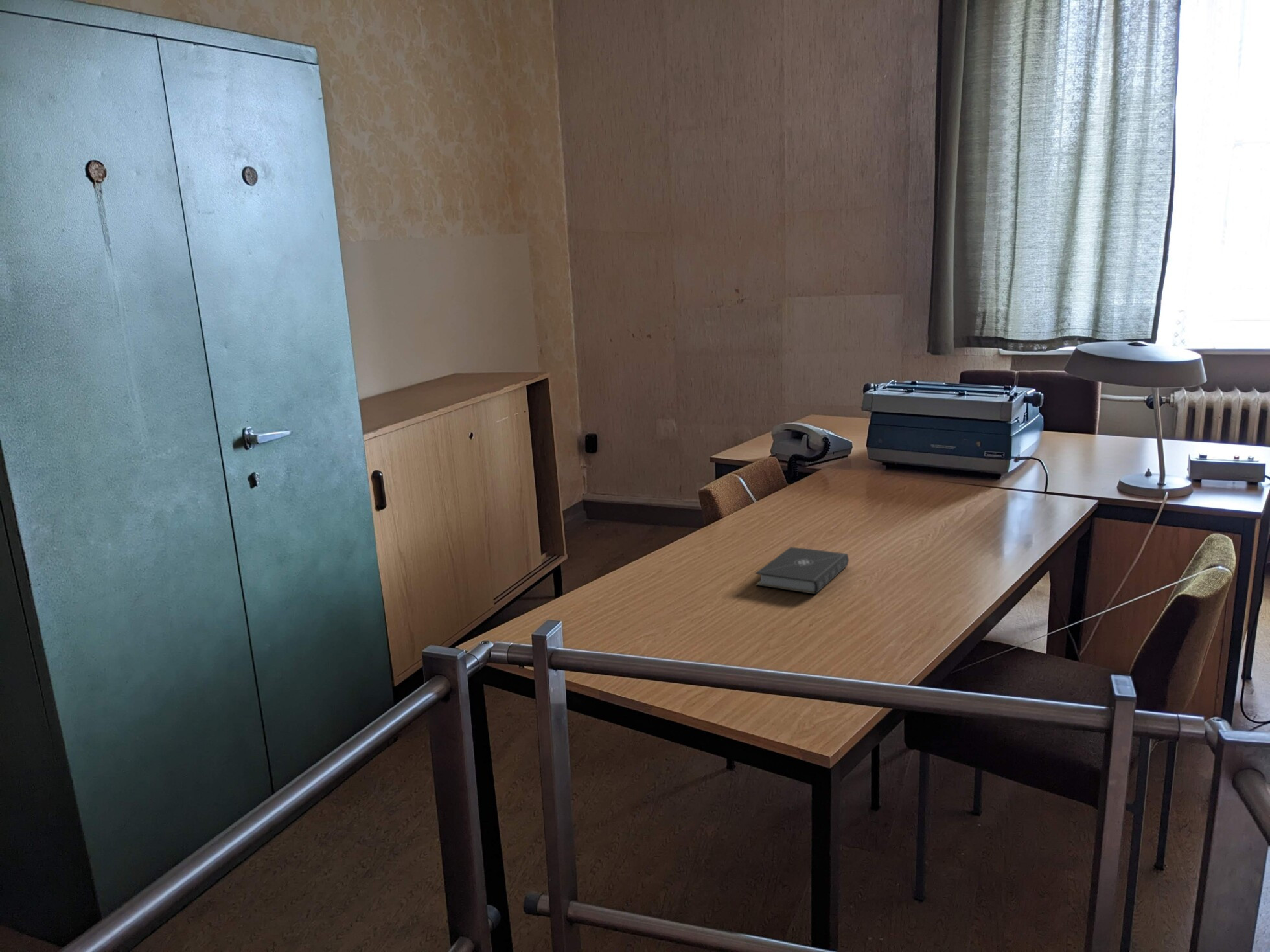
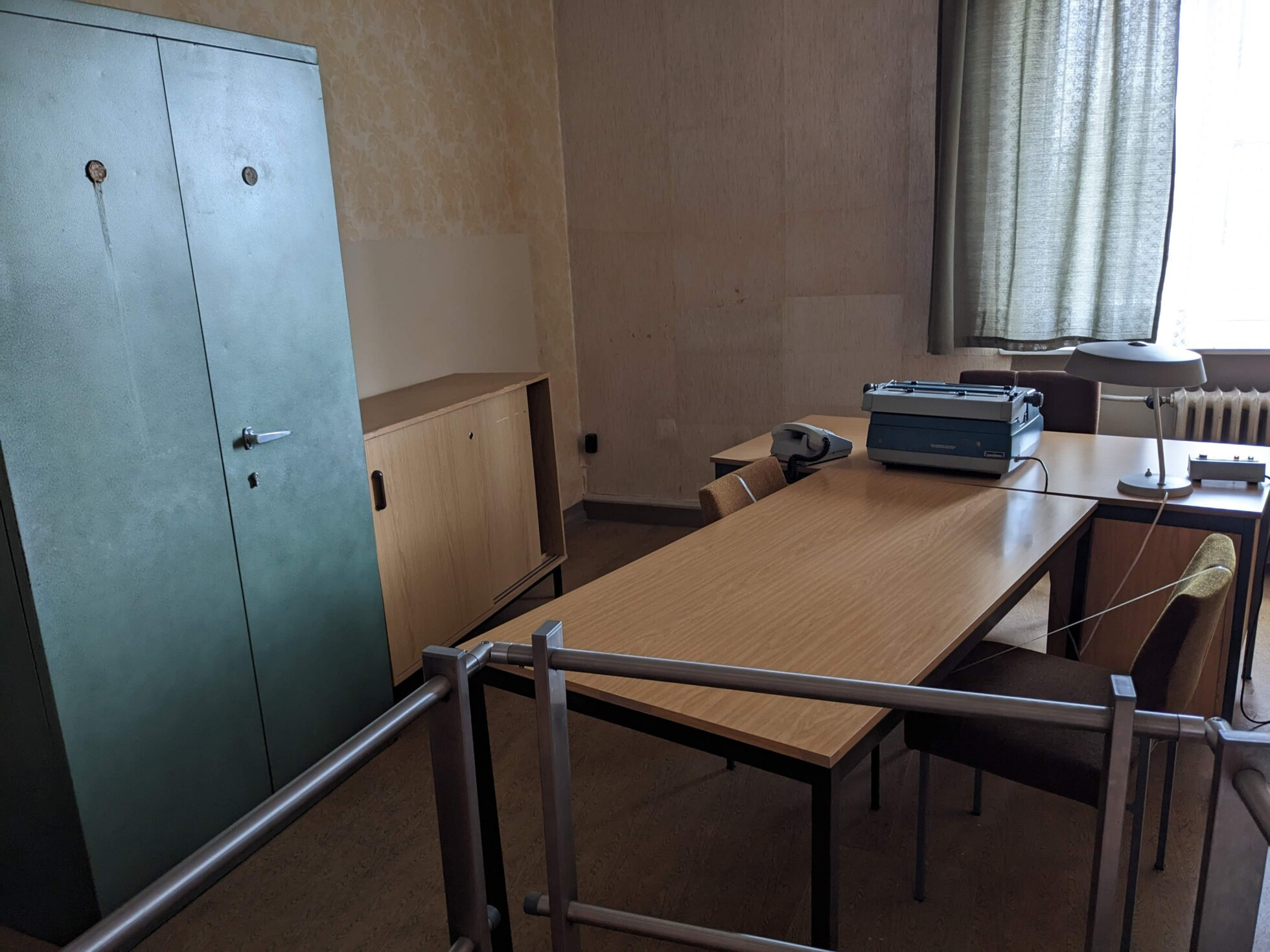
- book (803, 569)
